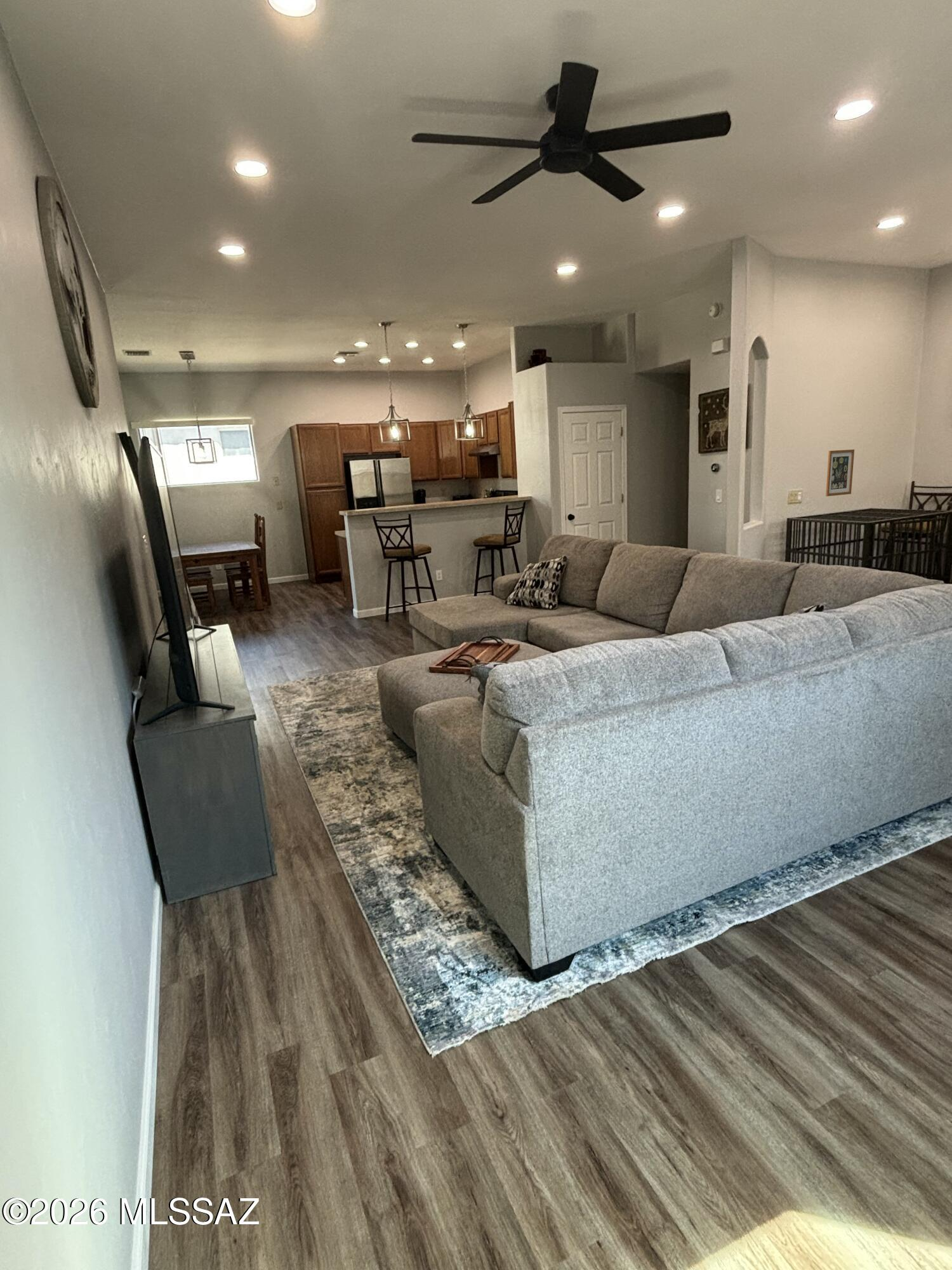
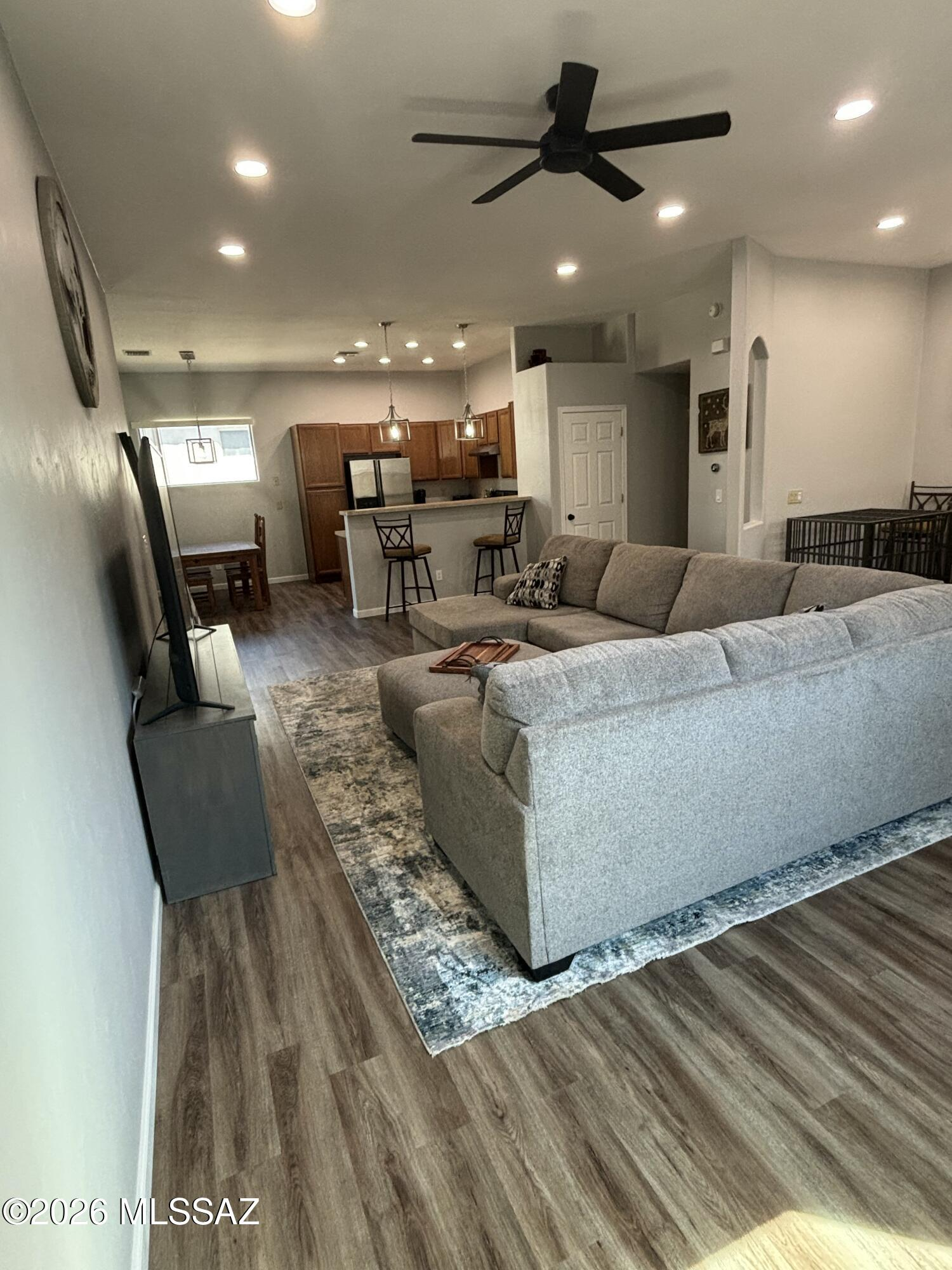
- wall art (840, 472)
